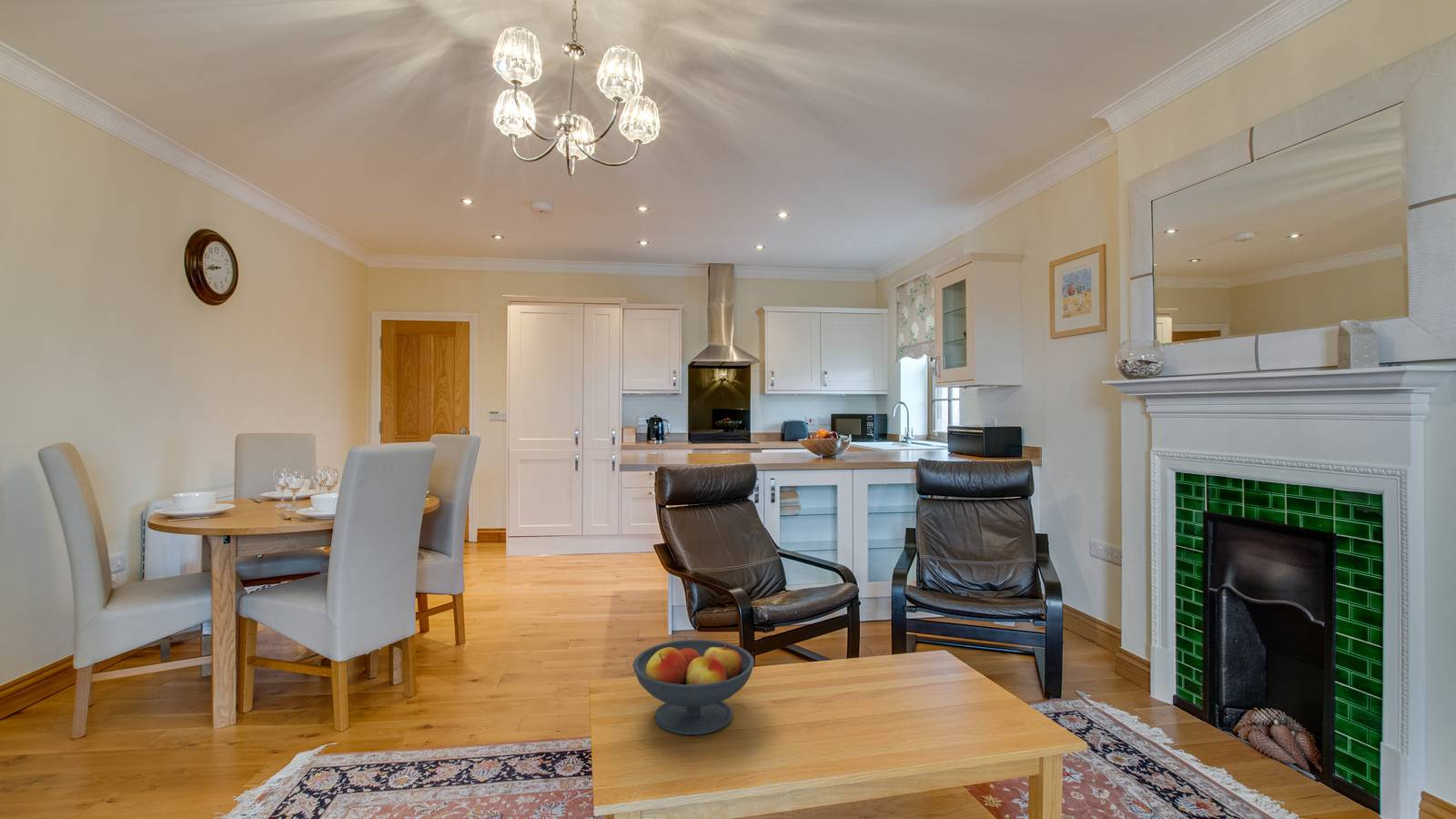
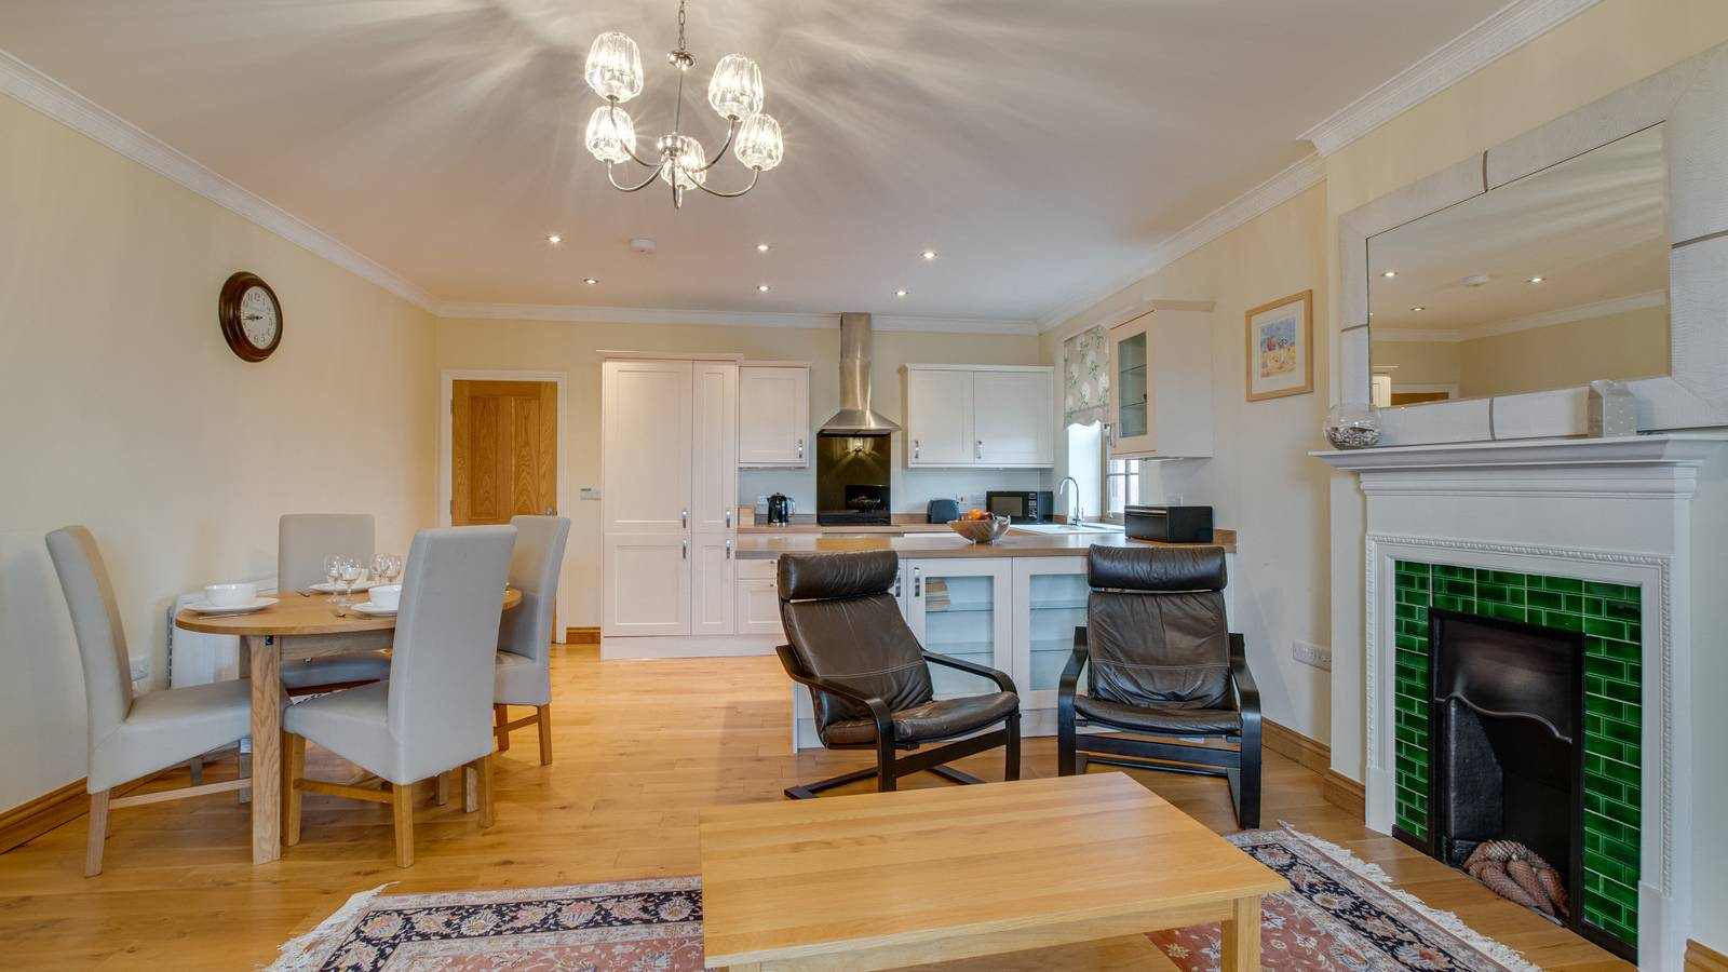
- fruit bowl (693, 678)
